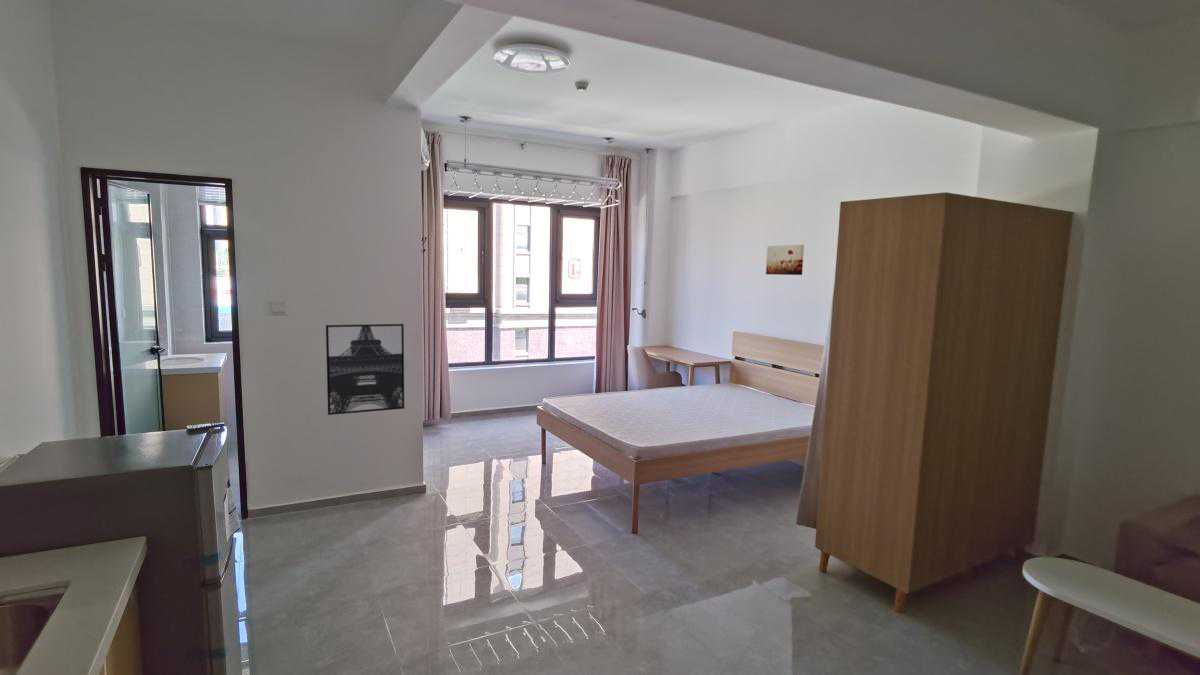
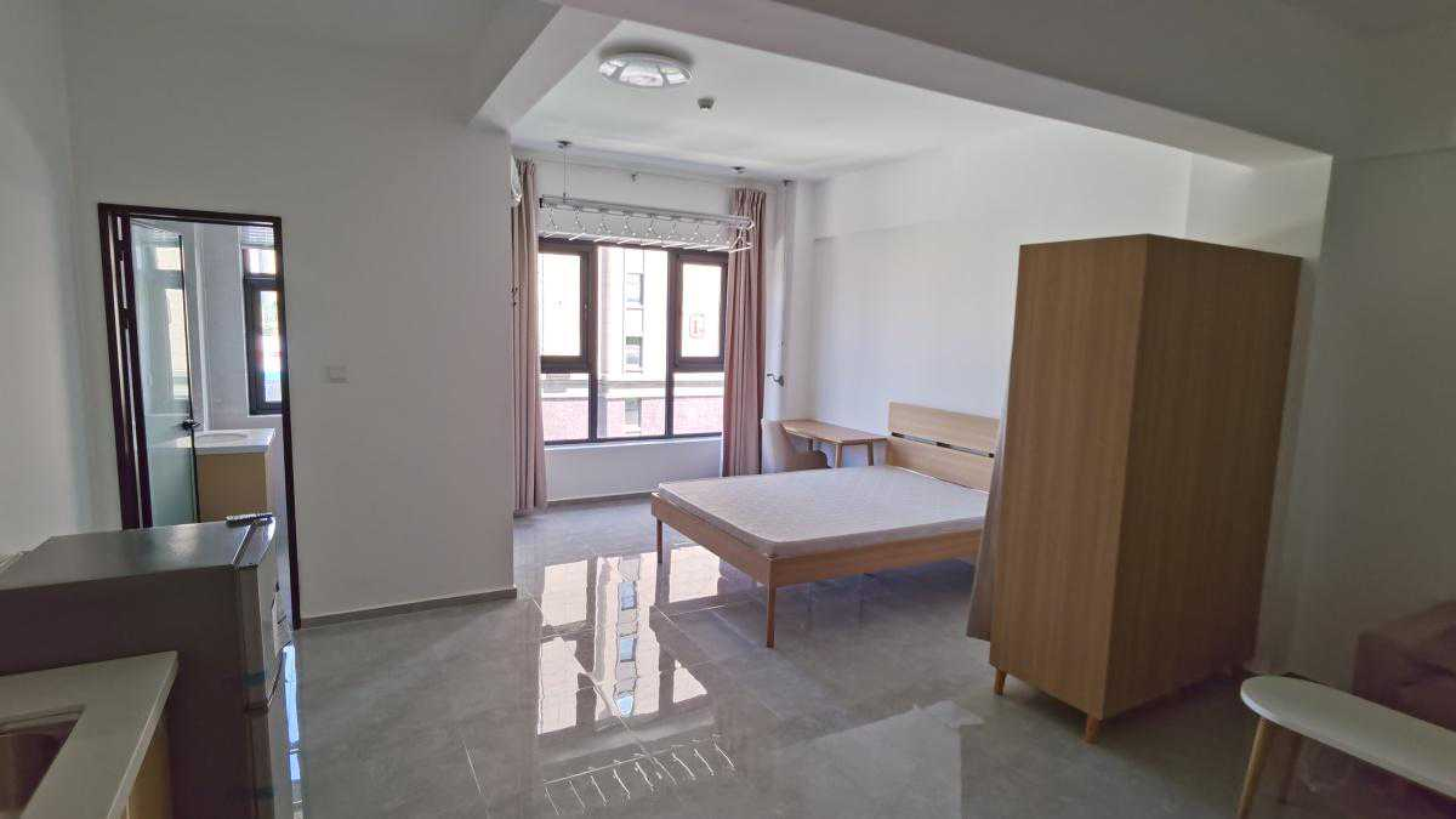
- wall art (784, 260)
- wall art (366, 368)
